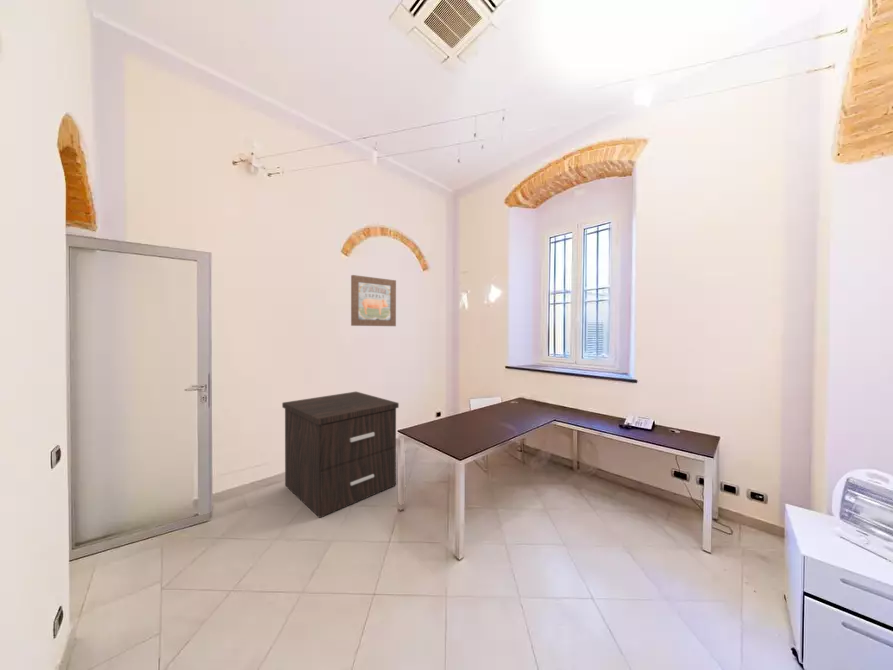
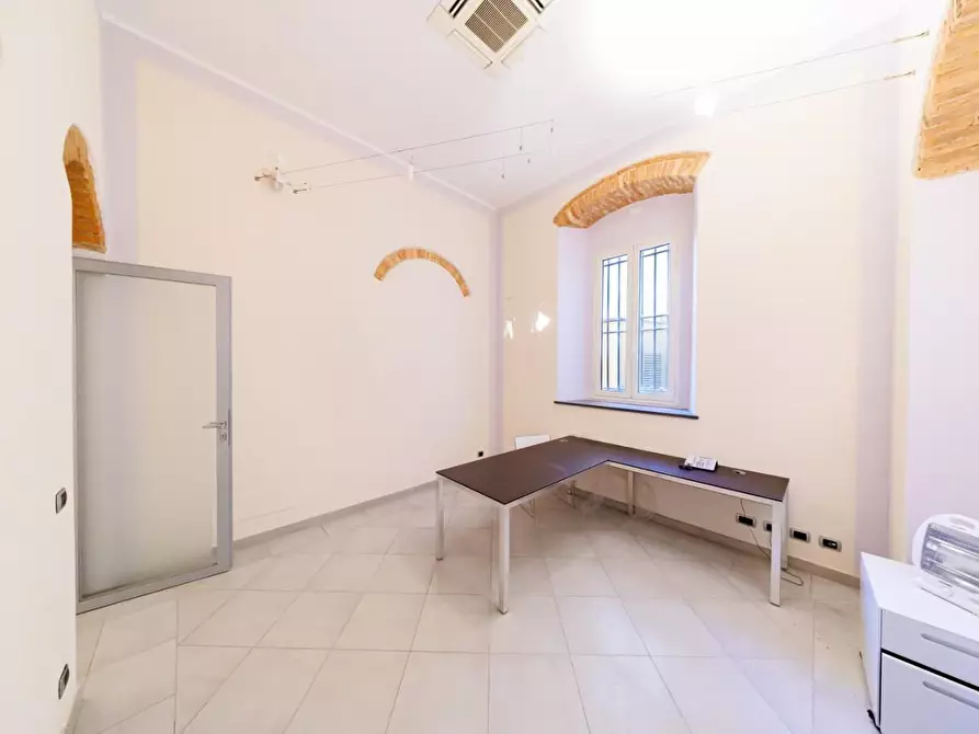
- wall art (374, 302)
- nightstand (340, 444)
